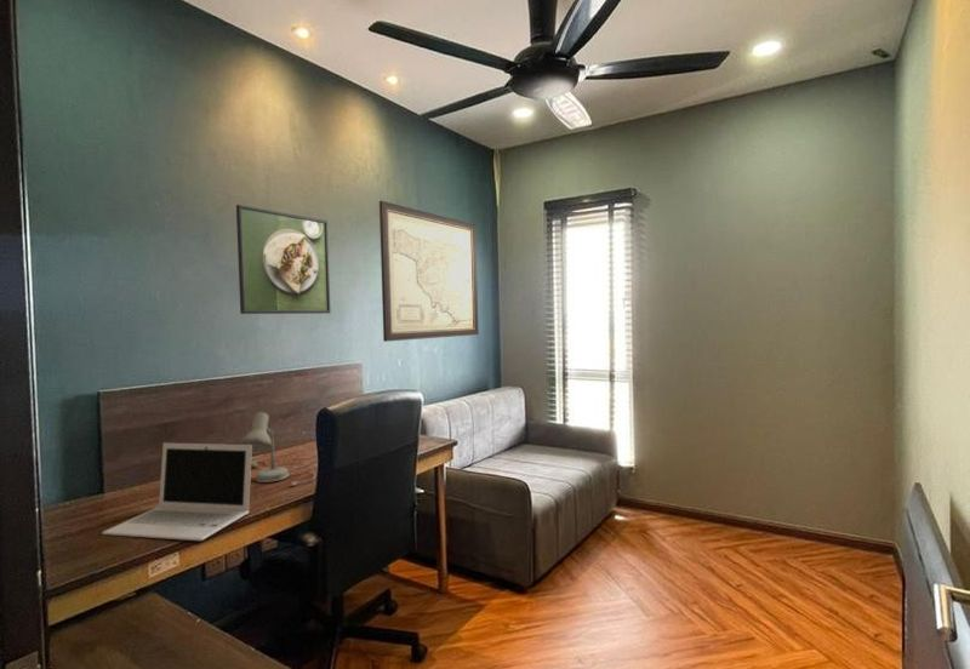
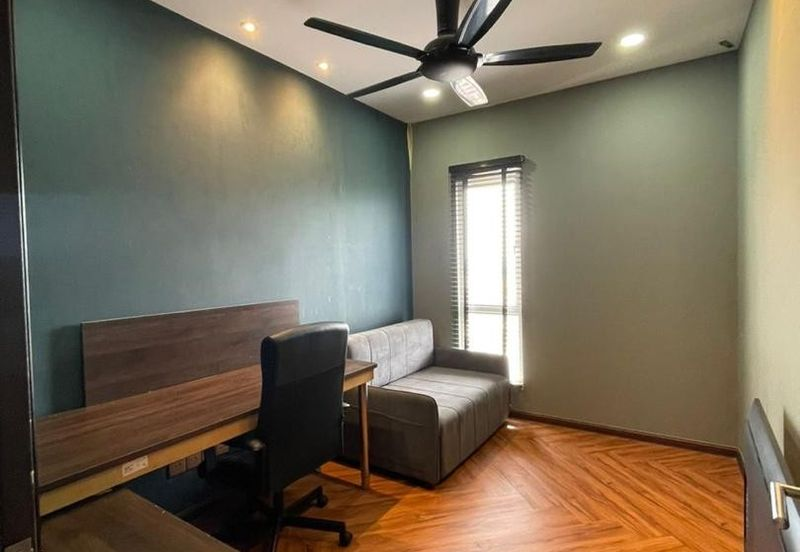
- wall art (434, 275)
- desk lamp (270, 441)
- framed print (286, 263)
- laptop (181, 487)
